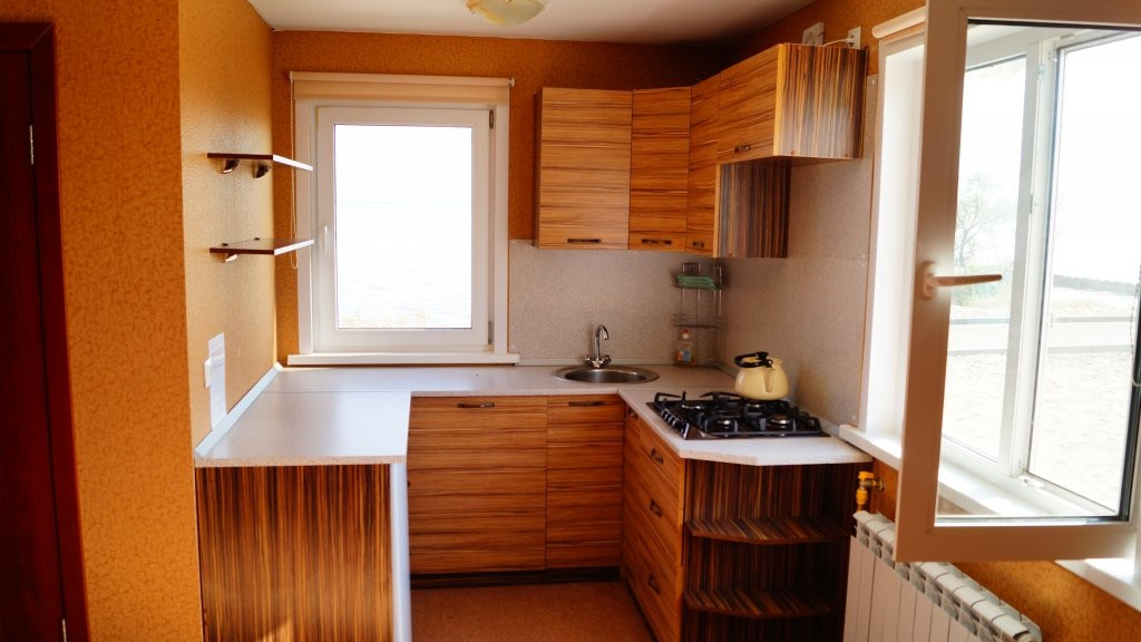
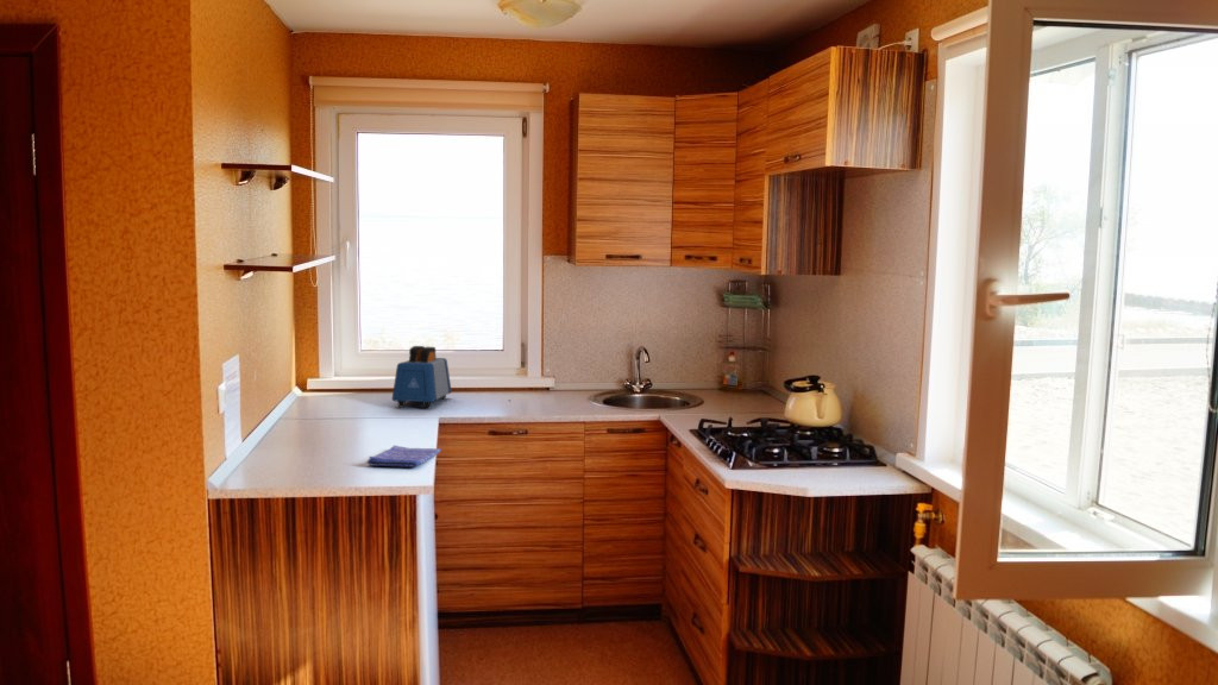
+ toaster (422, 375)
+ dish towel (404, 454)
